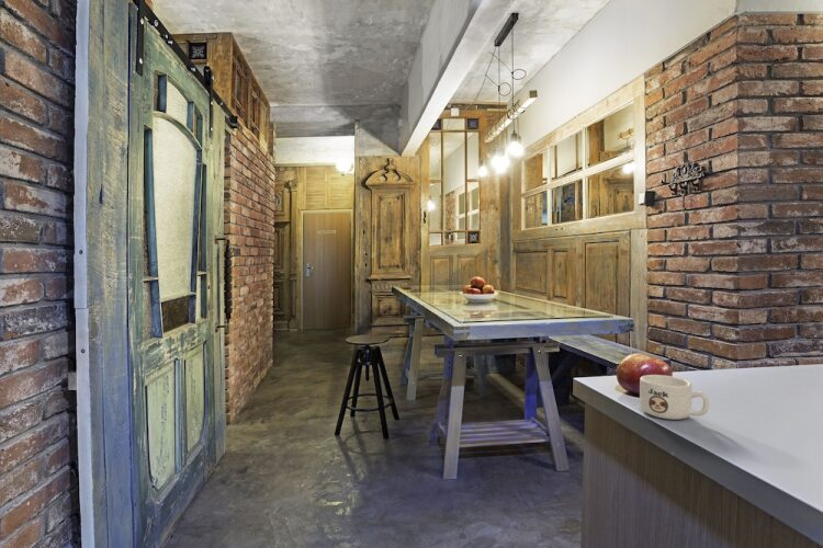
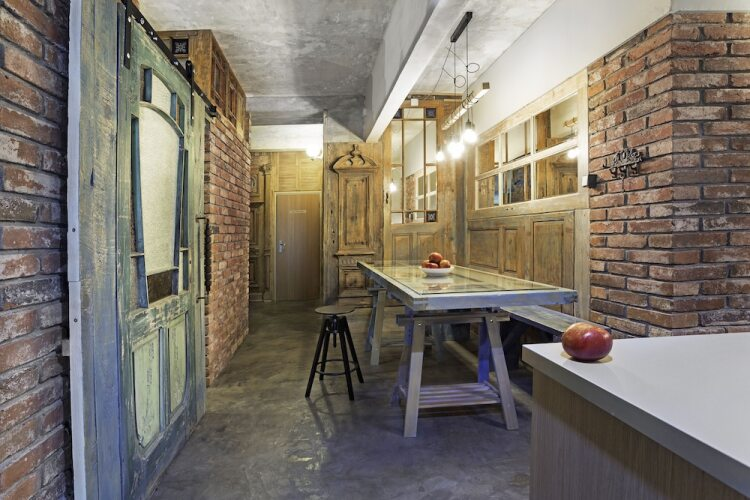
- mug (673, 398)
